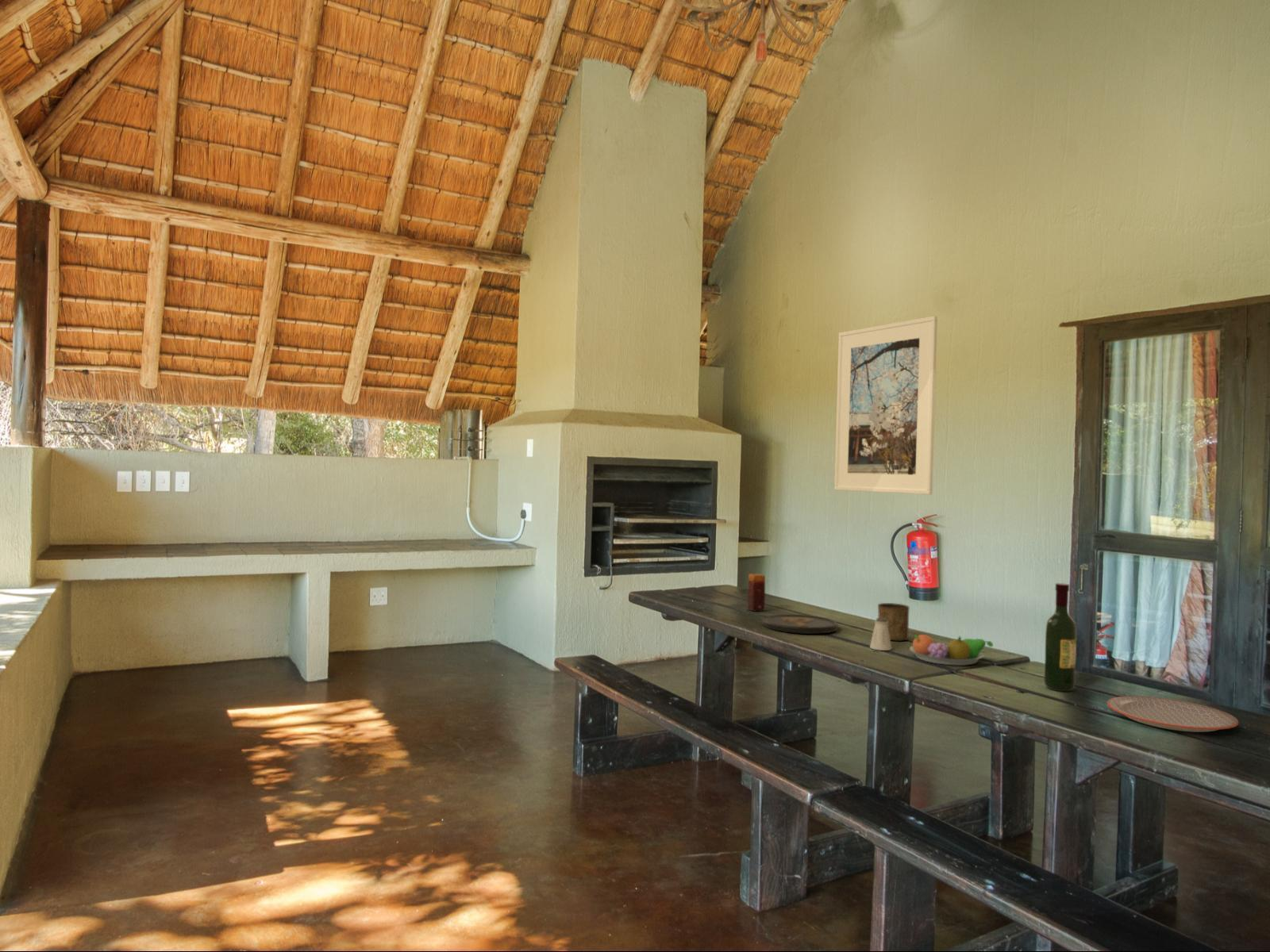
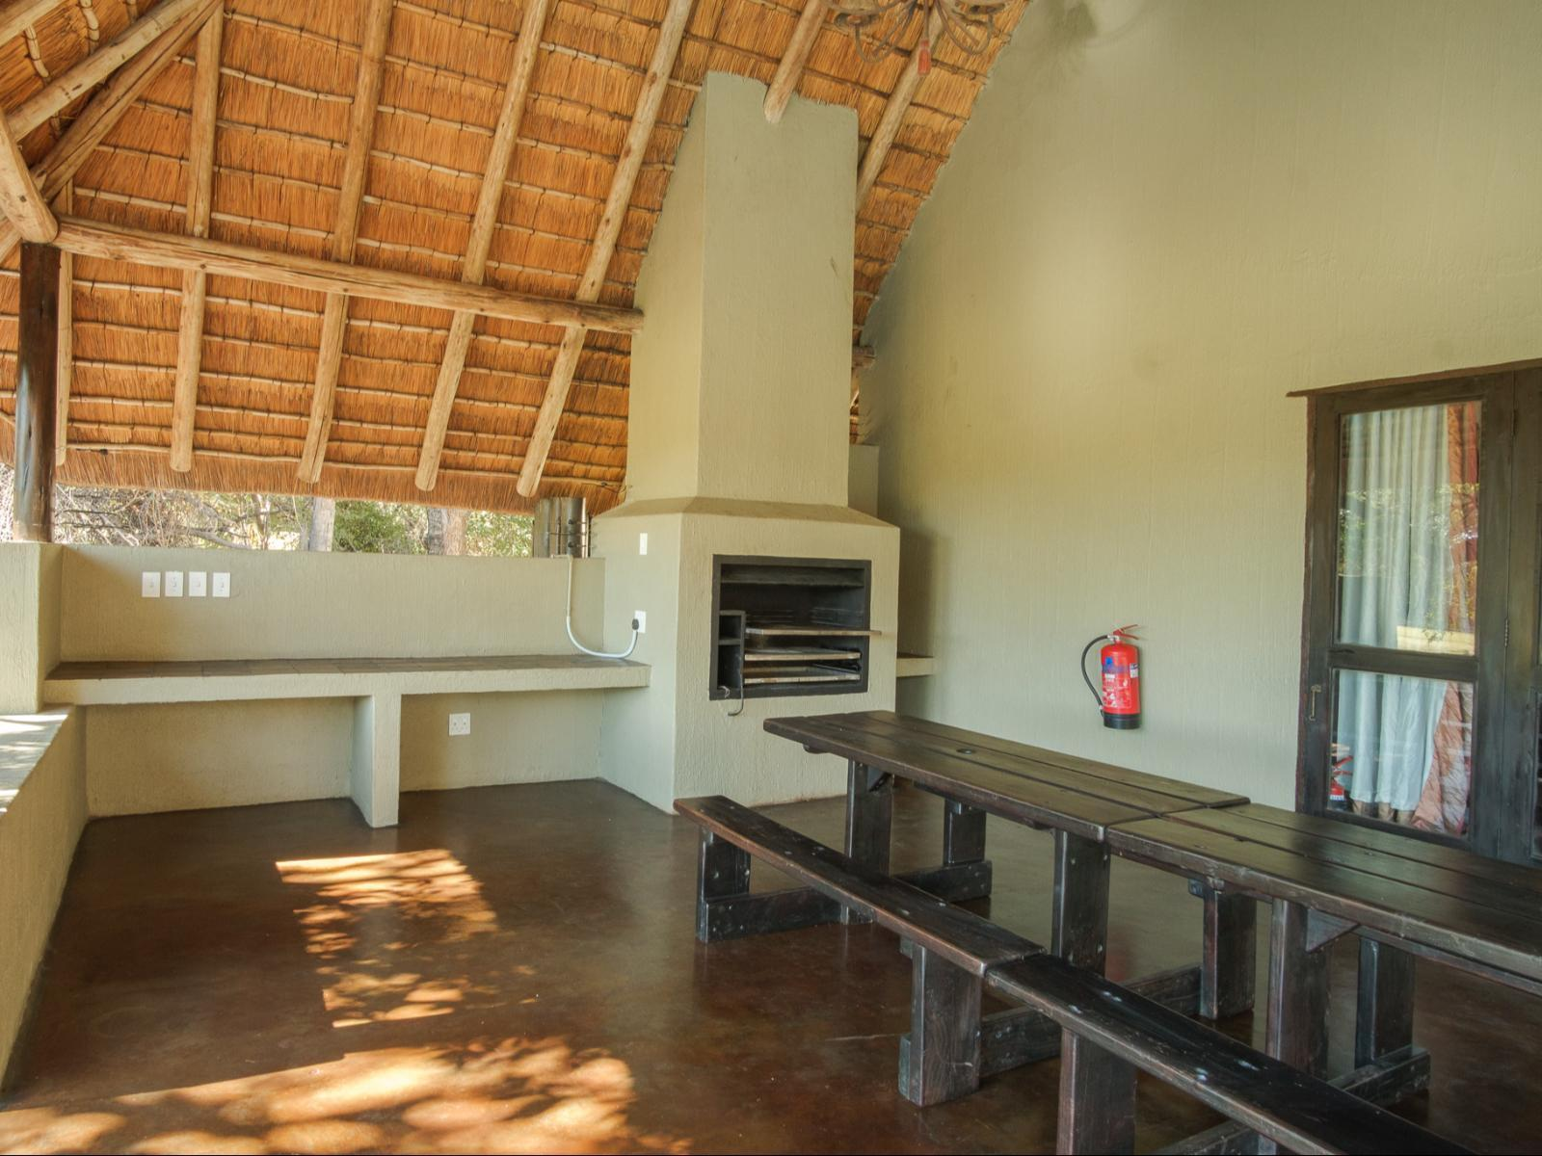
- plate (1170, 715)
- candle (756, 592)
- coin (799, 624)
- saltshaker (881, 633)
- fruit bowl (949, 645)
- cup (893, 621)
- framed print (882, 409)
- wine bottle (1060, 636)
